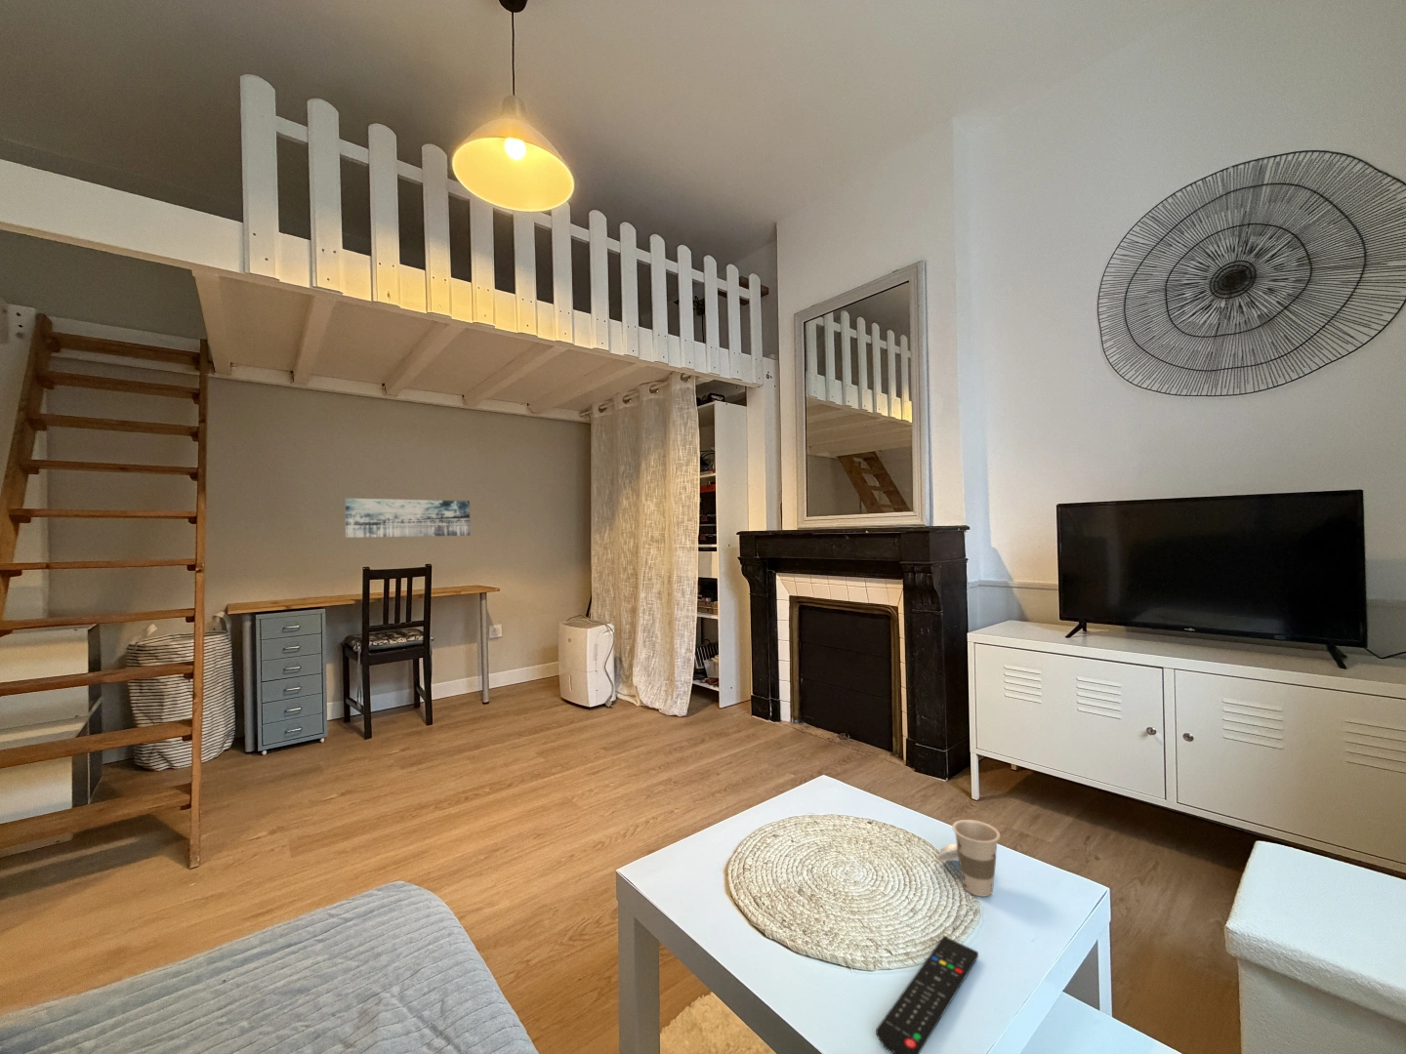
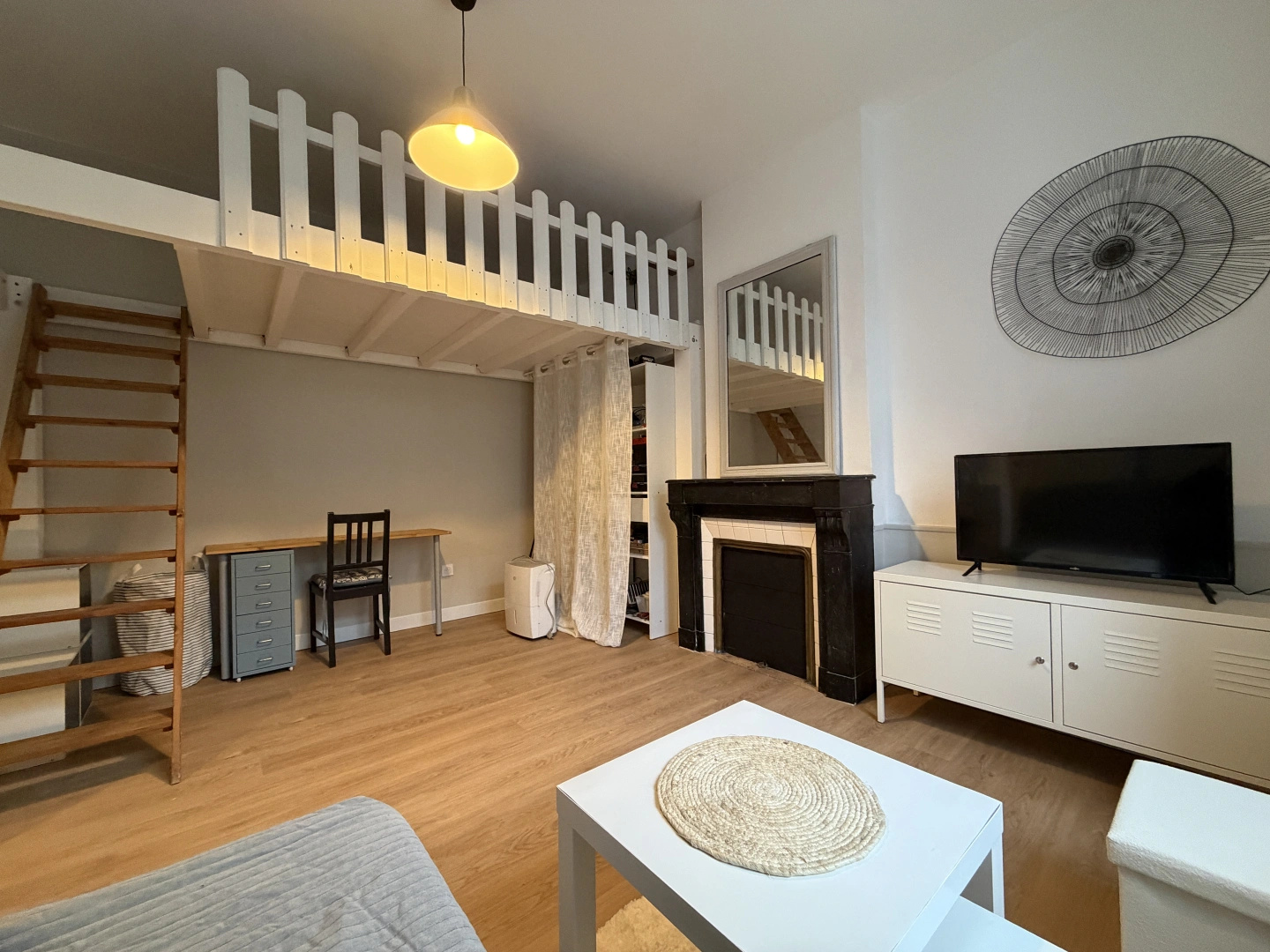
- wall art (411, 517)
- cup (968, 851)
- remote control (930, 992)
